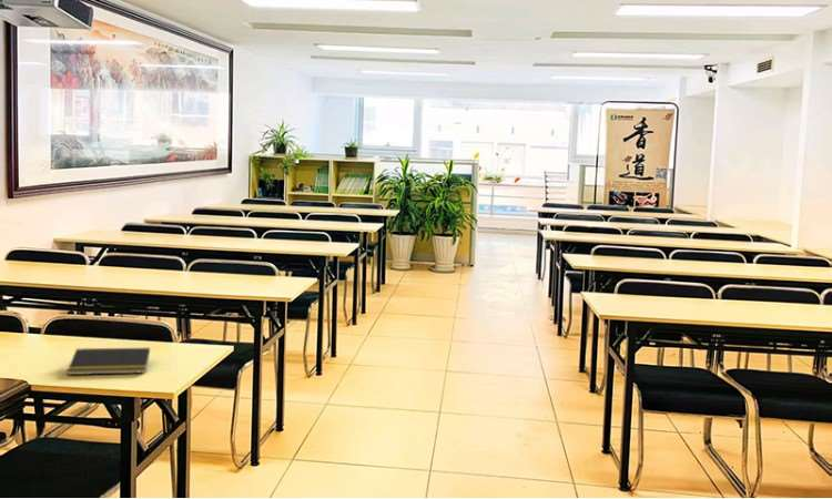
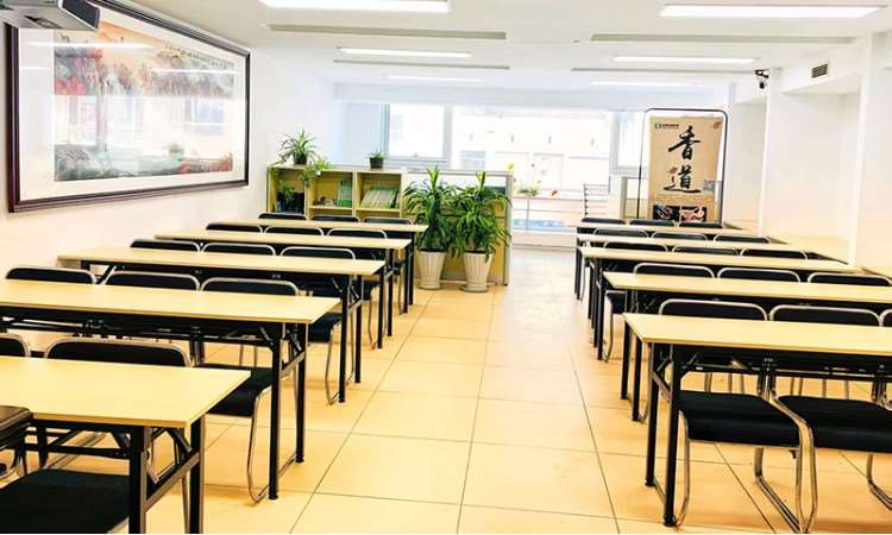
- notepad (110, 360)
